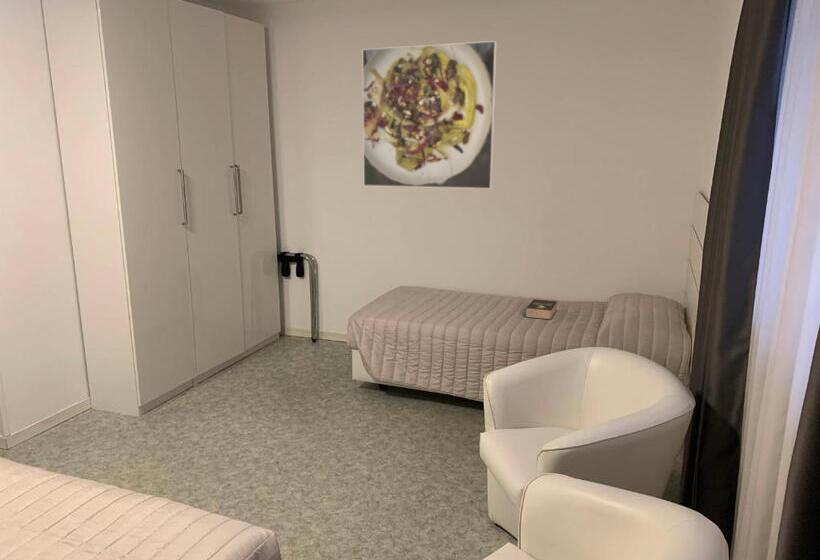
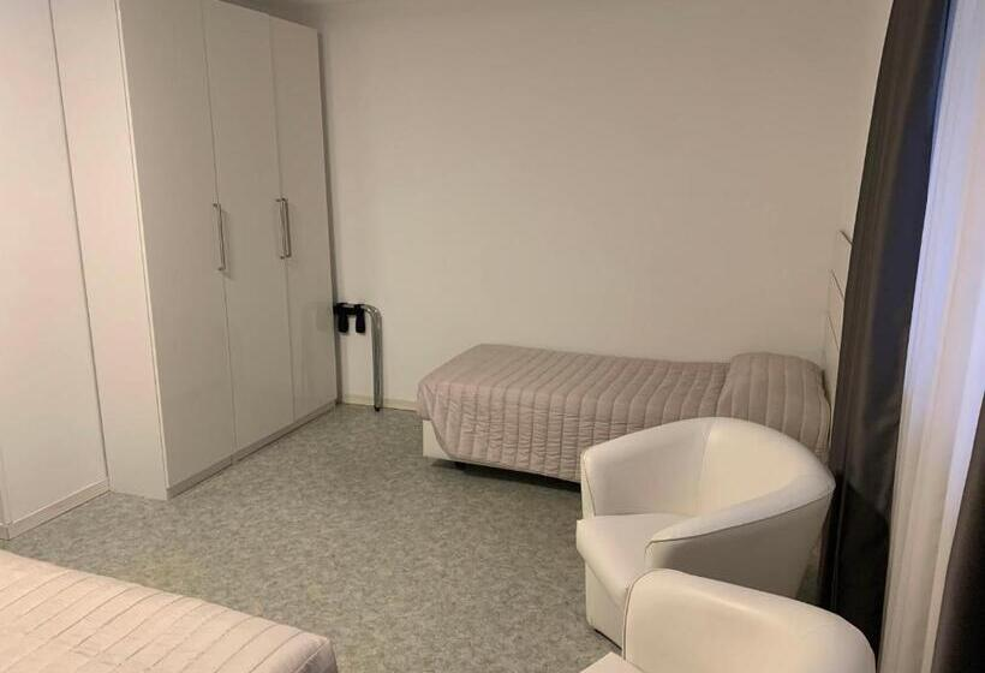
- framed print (426, 117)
- book (541, 309)
